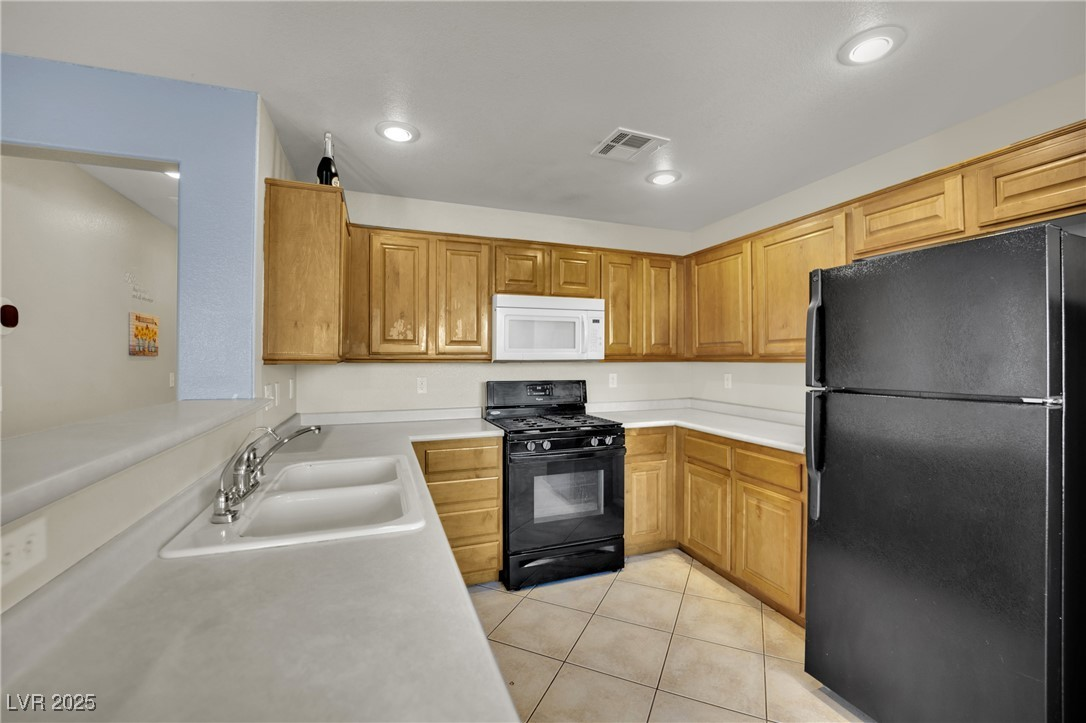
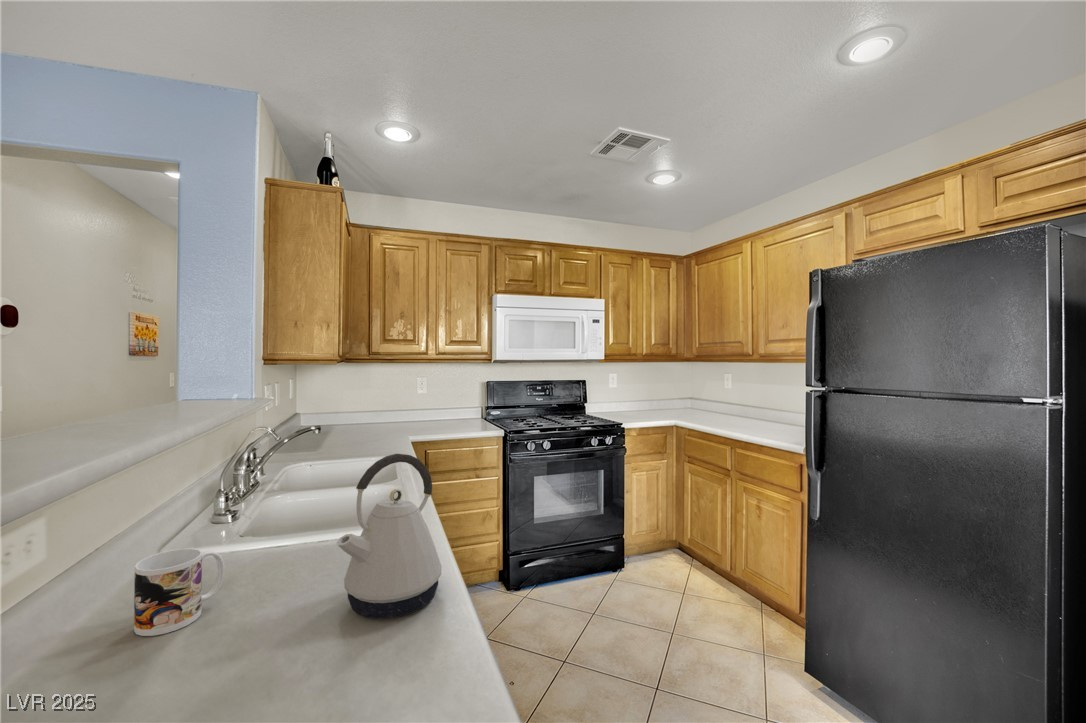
+ kettle (391, 527)
+ mug (182, 584)
